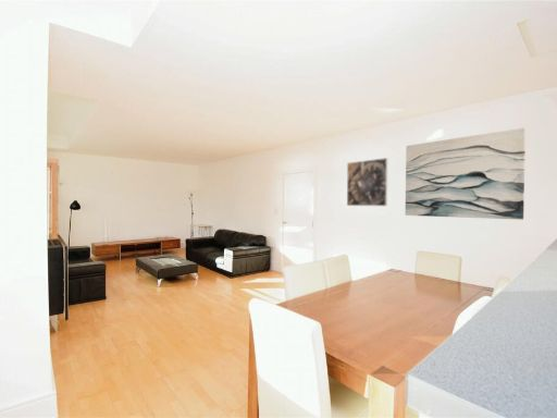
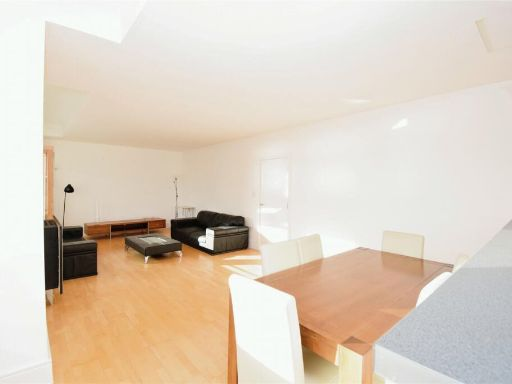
- wall art (457, 177)
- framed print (366, 183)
